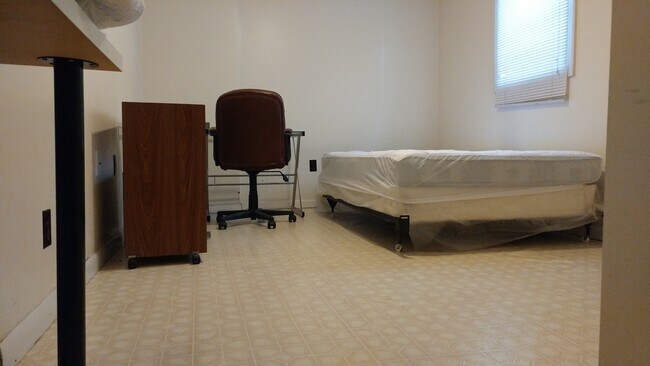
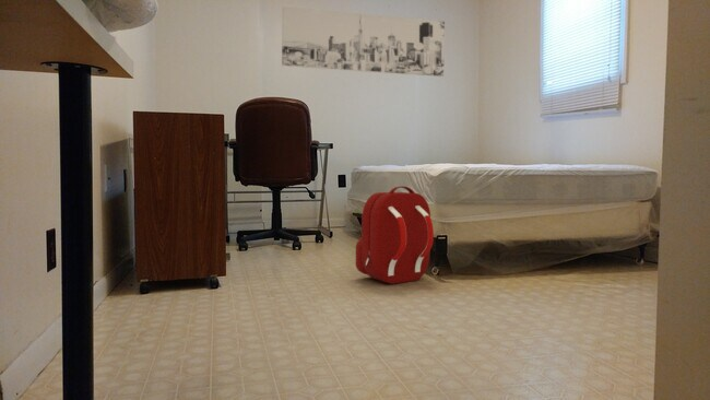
+ wall art (366, 43)
+ backpack (397, 233)
